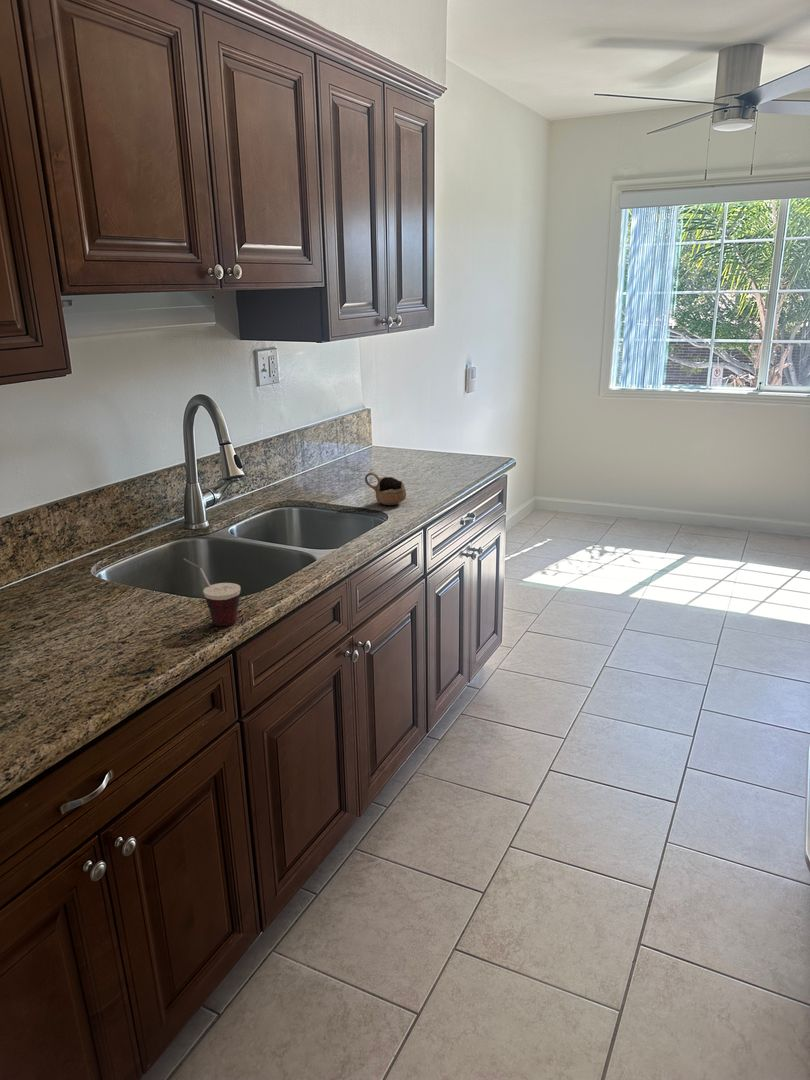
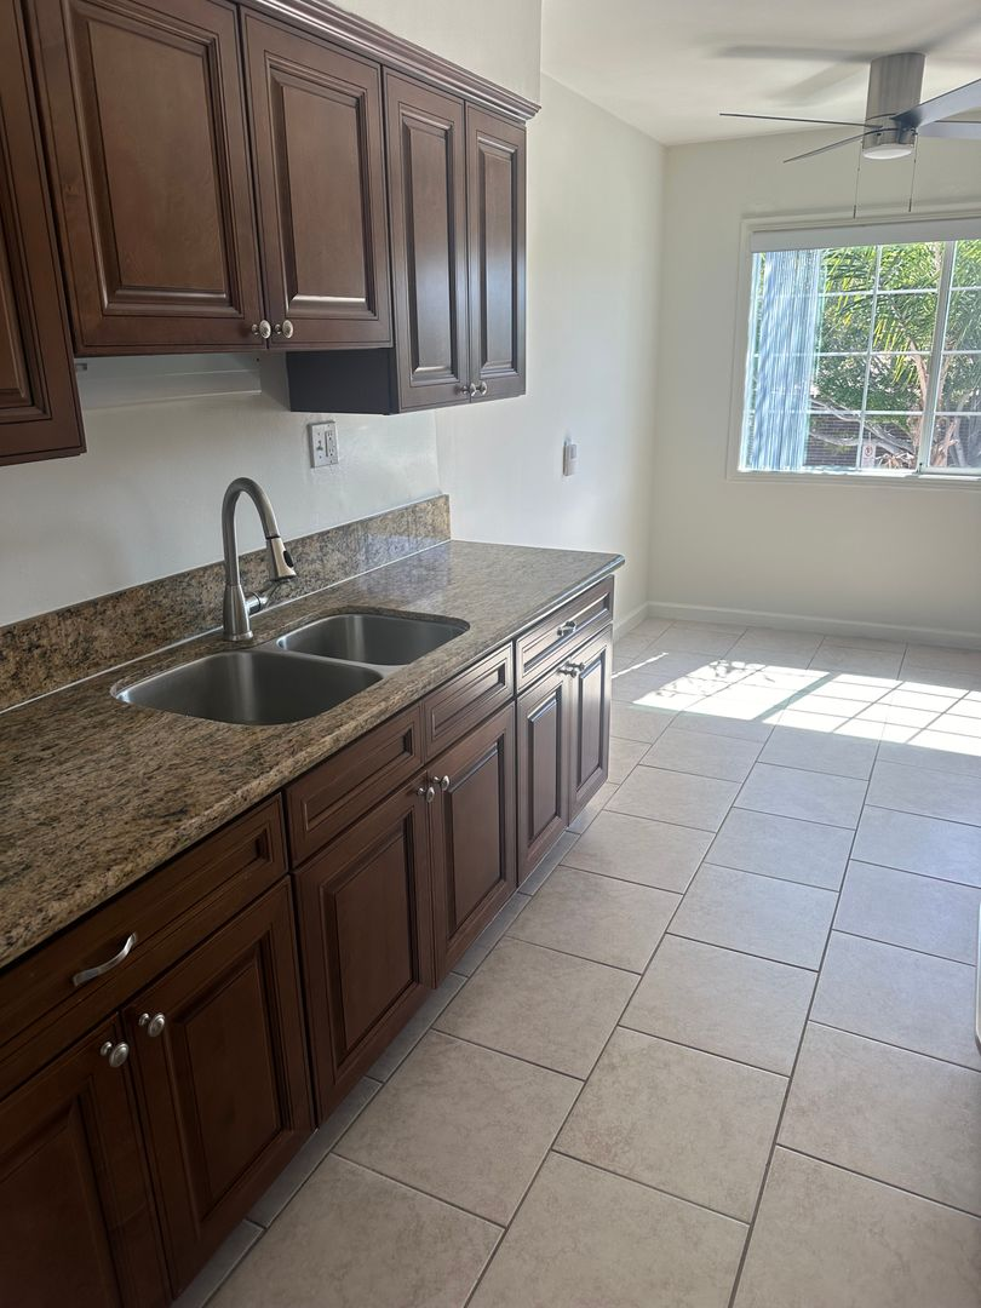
- cup (387, 487)
- cup (210, 591)
